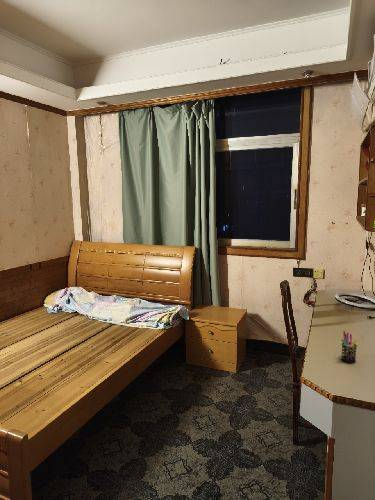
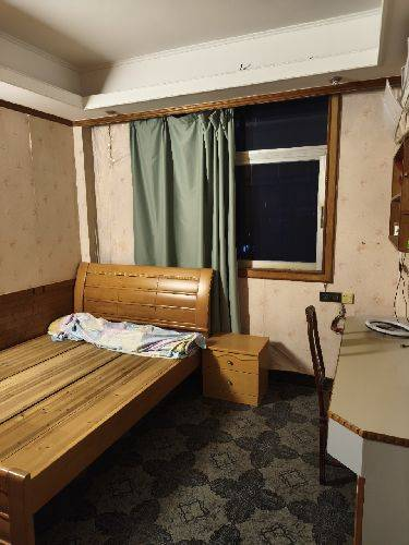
- pen holder (347, 346)
